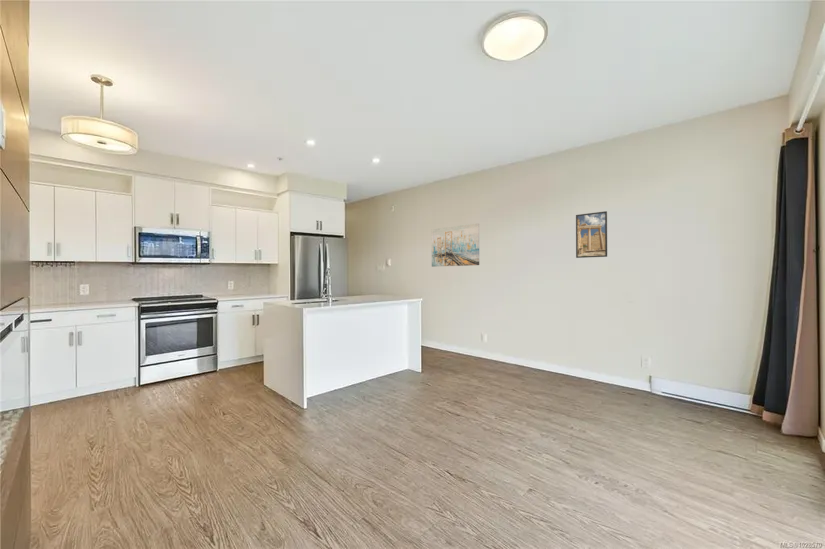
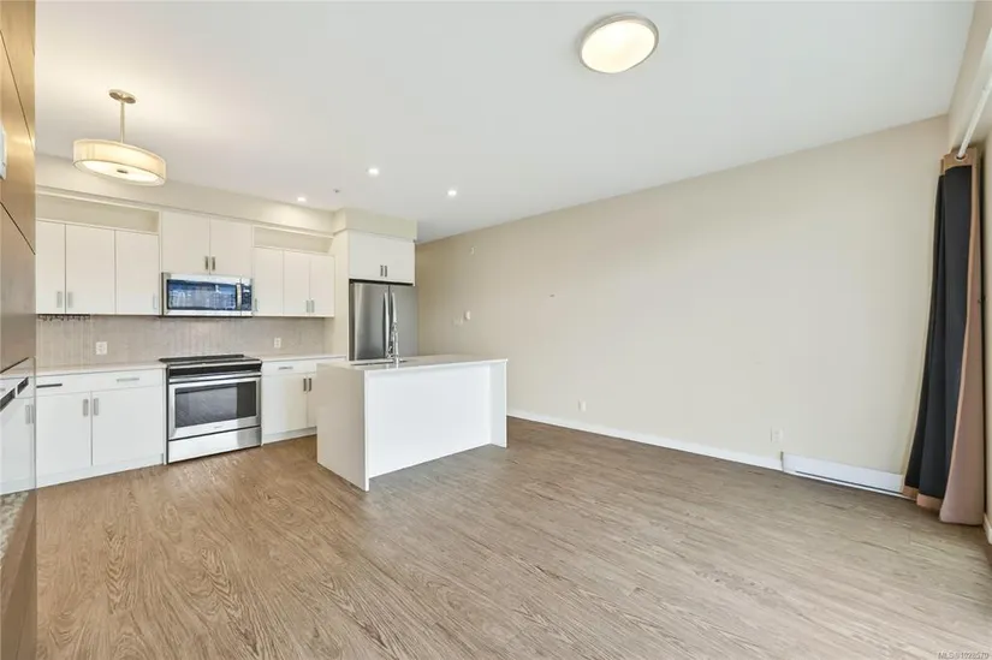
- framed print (591, 235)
- wall art (454, 246)
